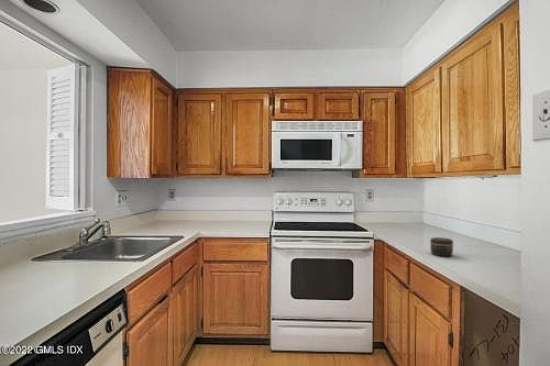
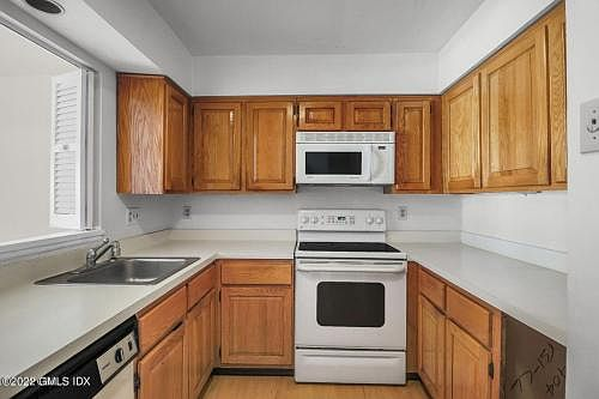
- jar (441, 246)
